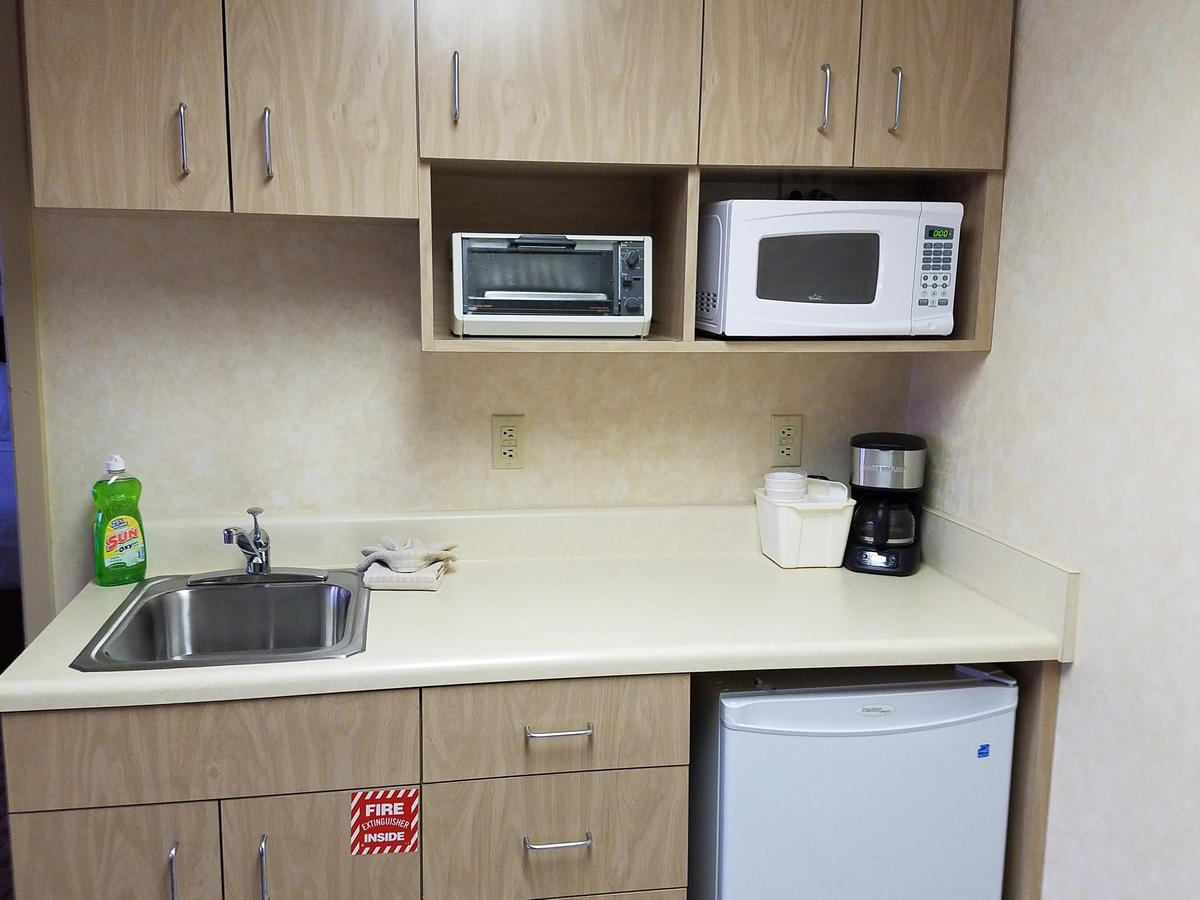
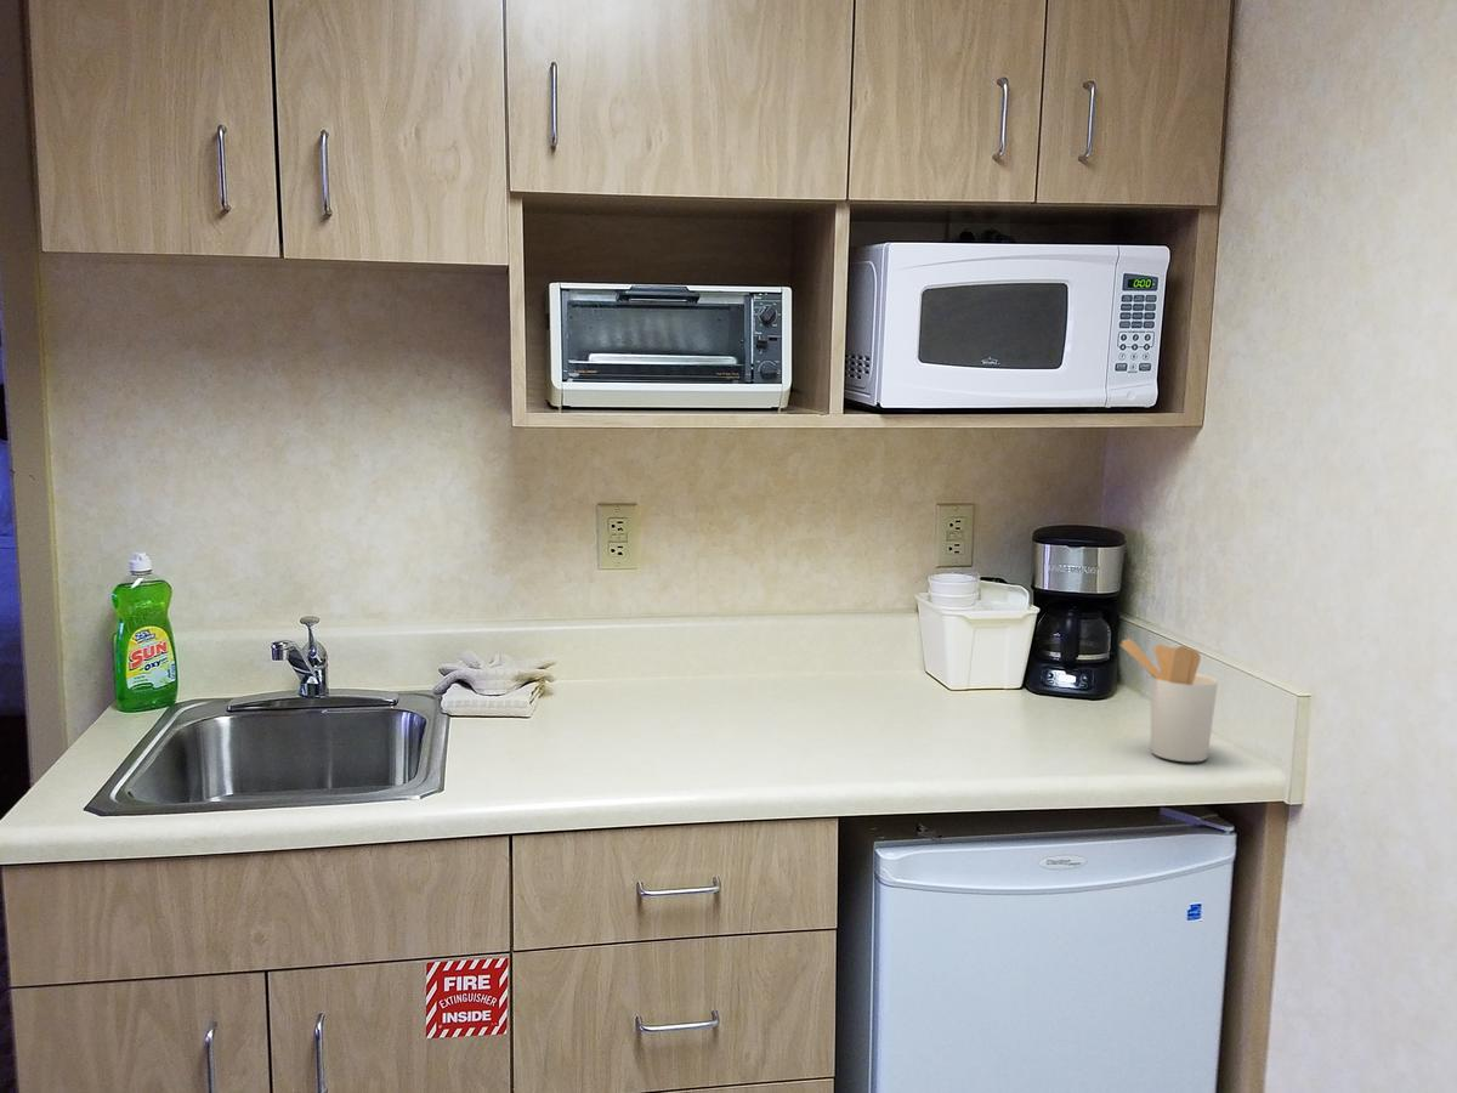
+ utensil holder (1164, 696)
